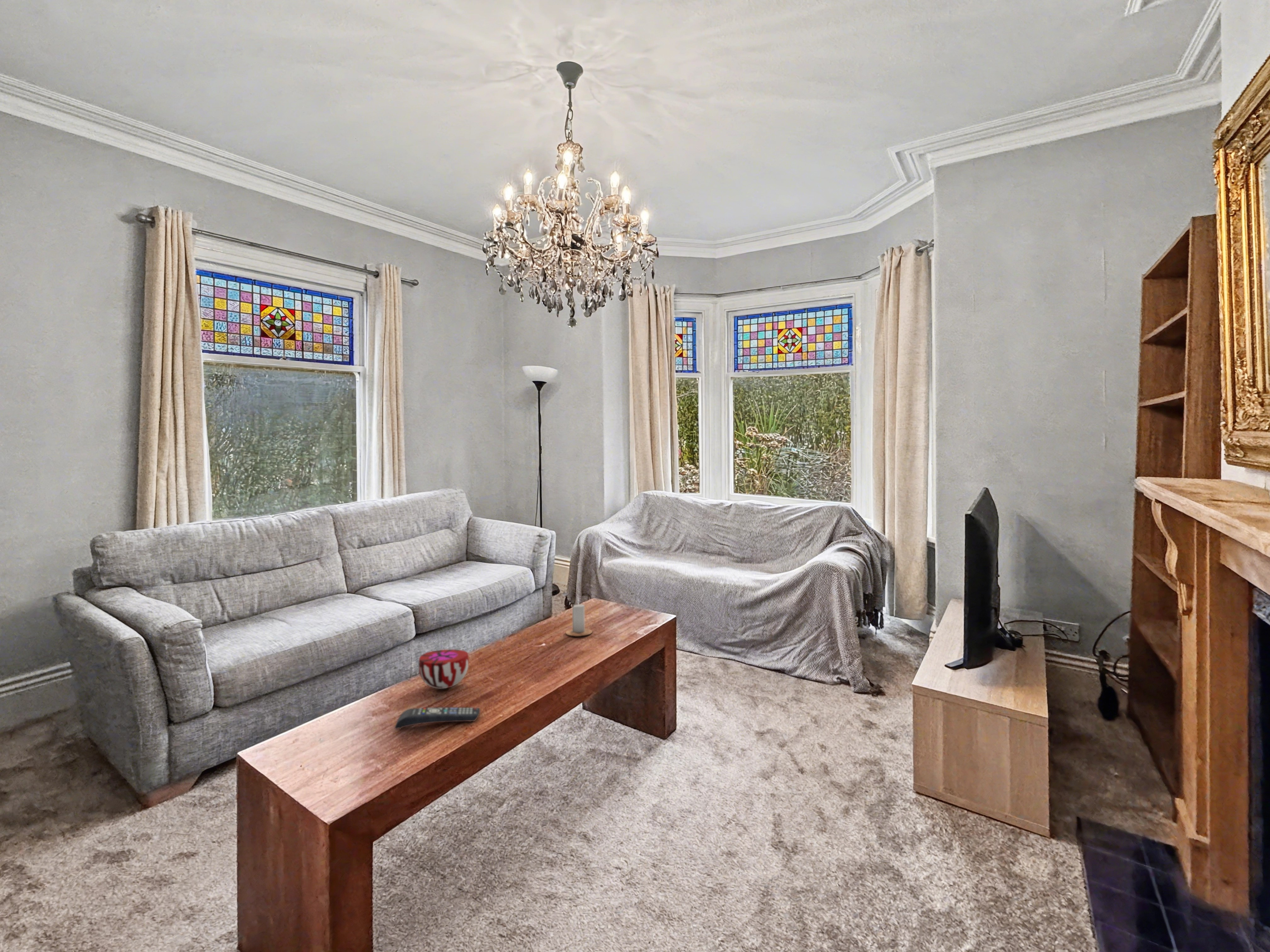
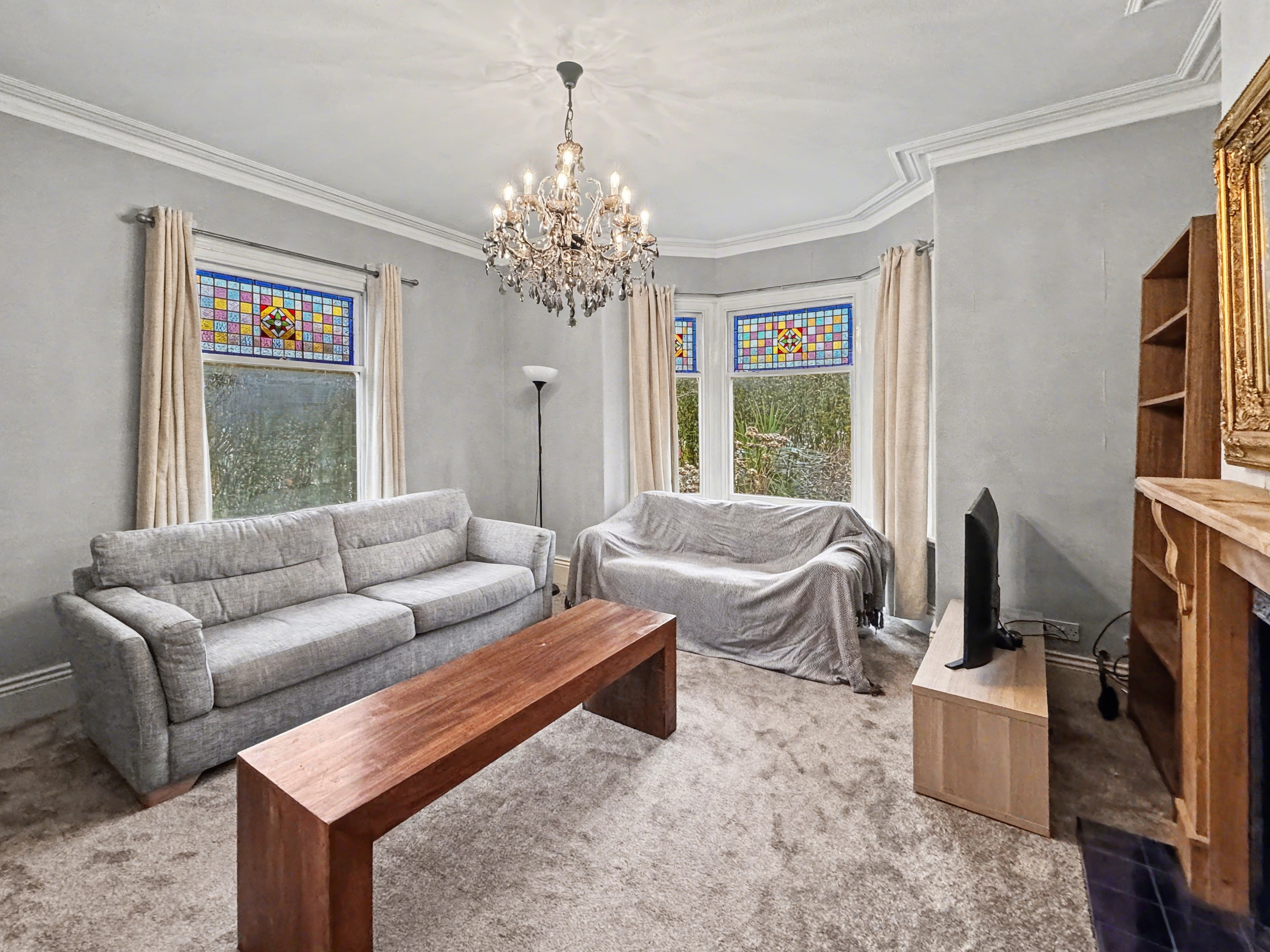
- remote control (438, 716)
- candle (579, 613)
- decorative bowl (444, 671)
